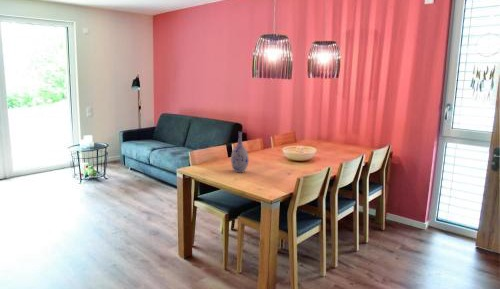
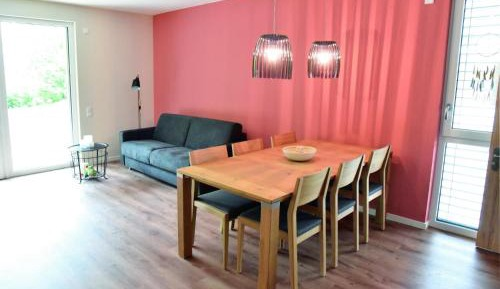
- vase (239, 151)
